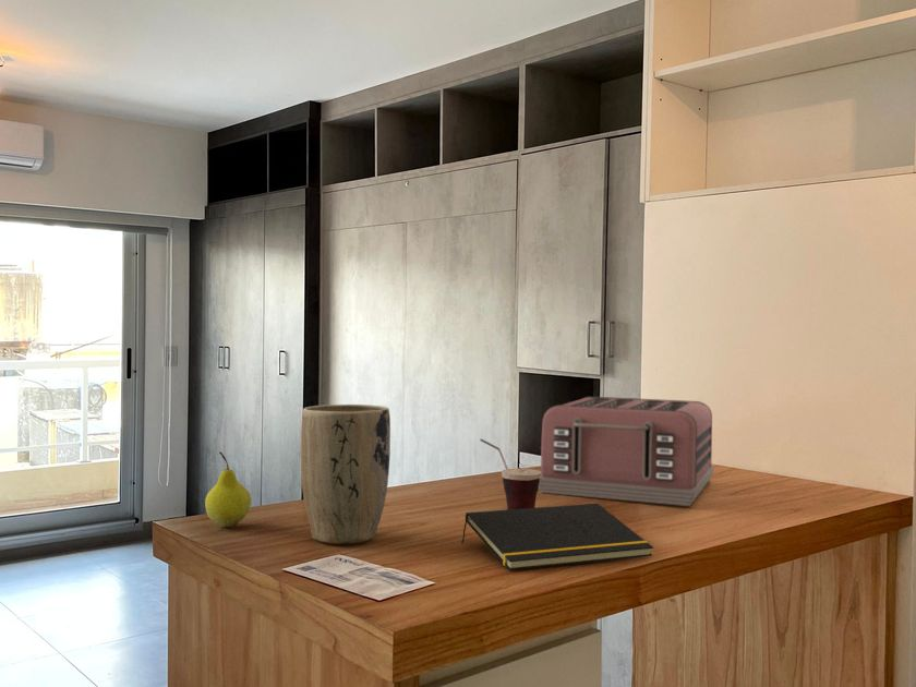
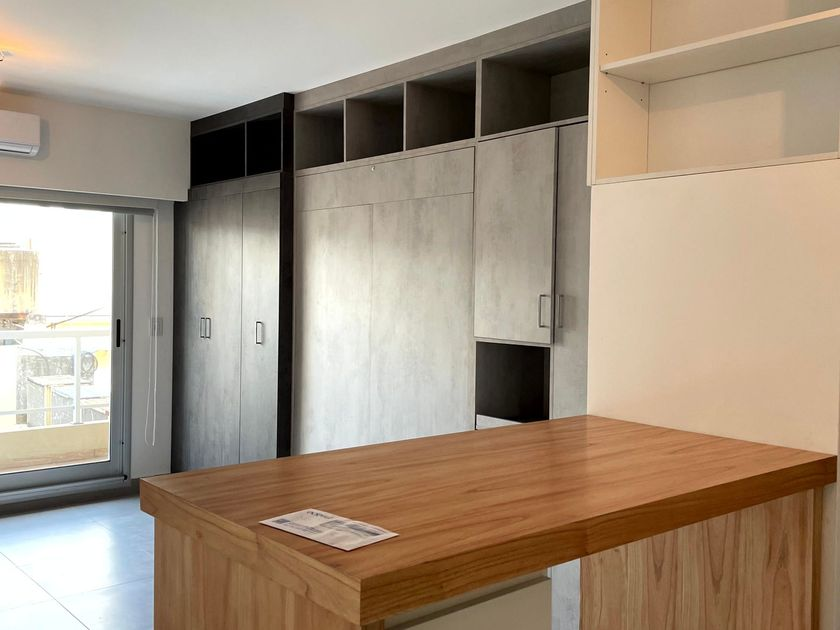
- plant pot (346, 472)
- toaster (628, 445)
- fruit (228, 487)
- notepad (556, 533)
- cup (507, 475)
